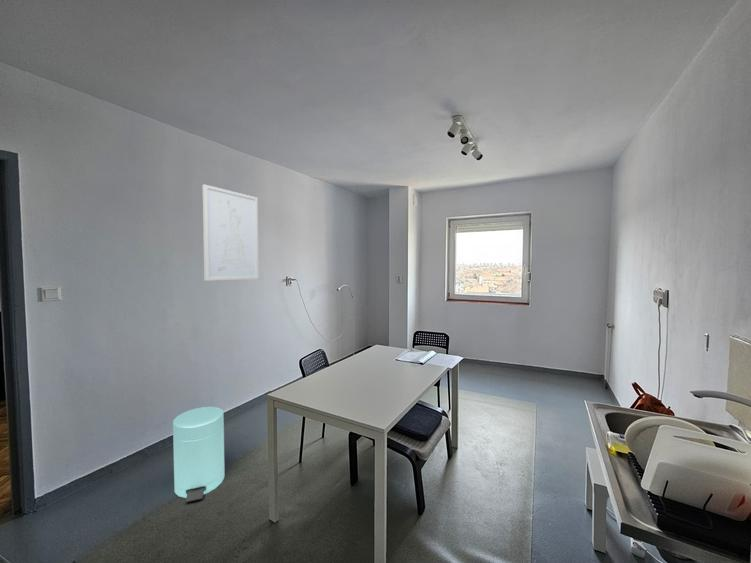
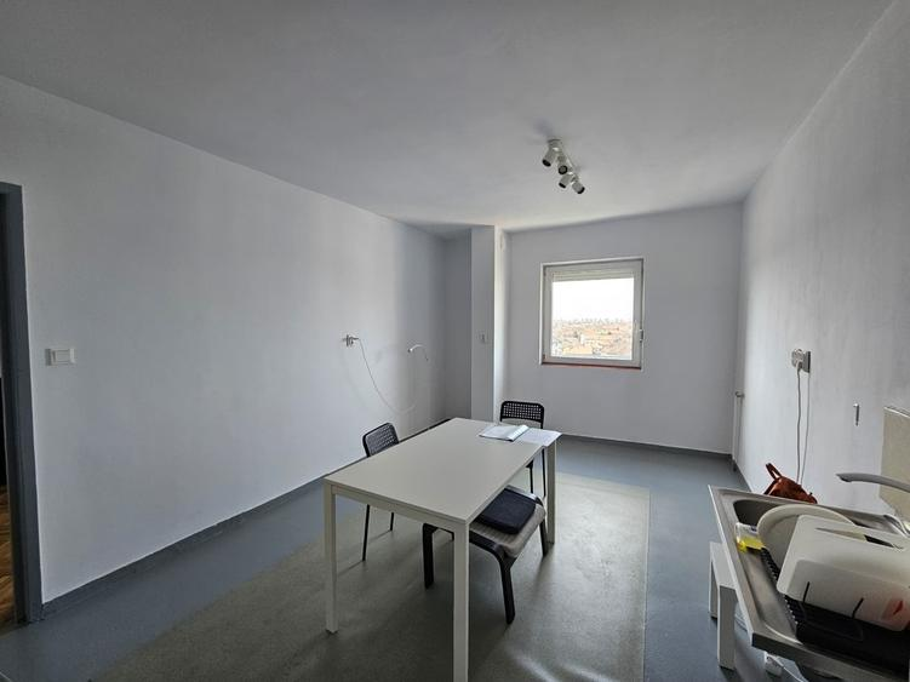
- wall art (233, 236)
- trash can (198, 450)
